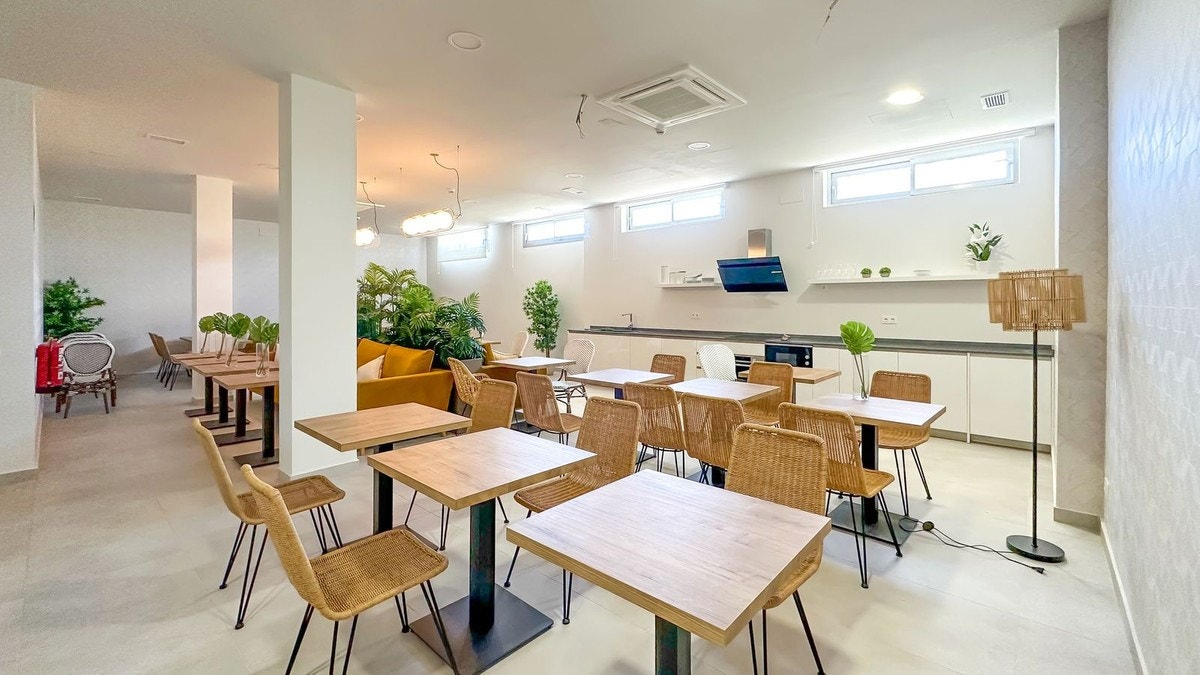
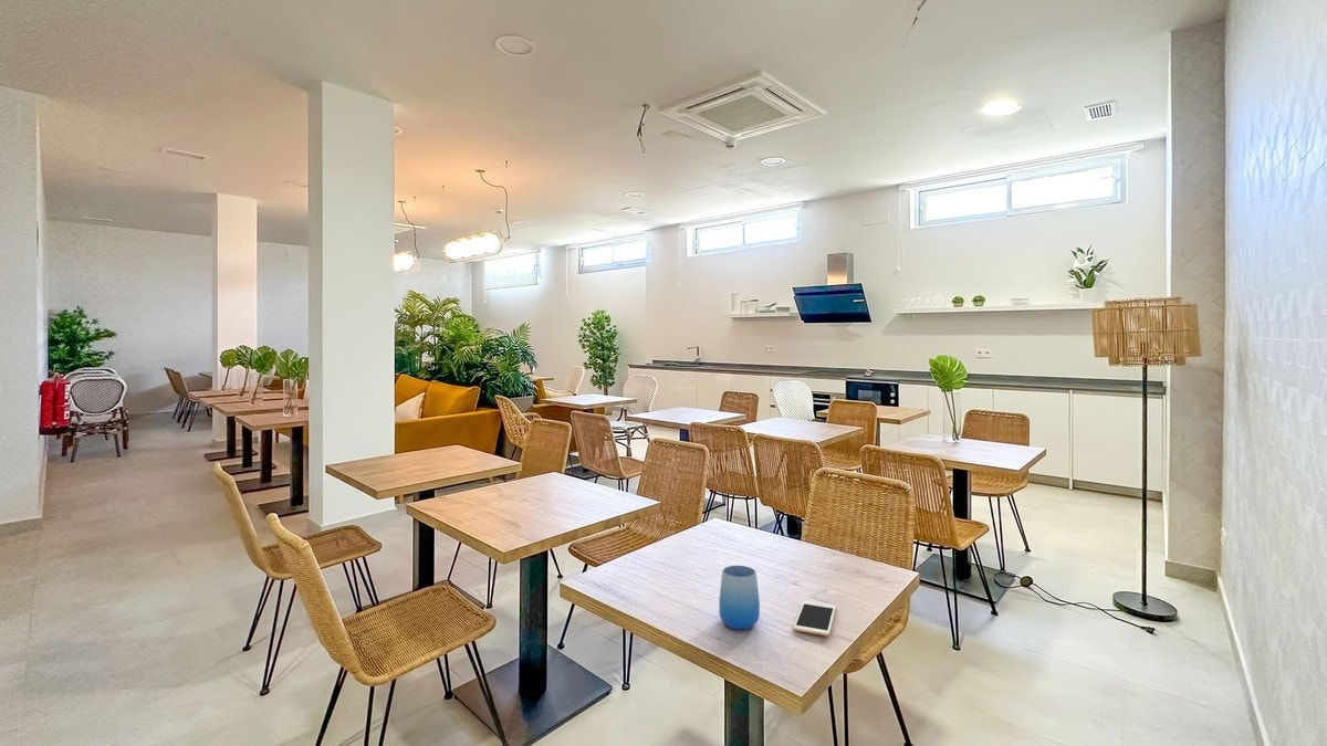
+ cell phone (815, 617)
+ cup (739, 597)
